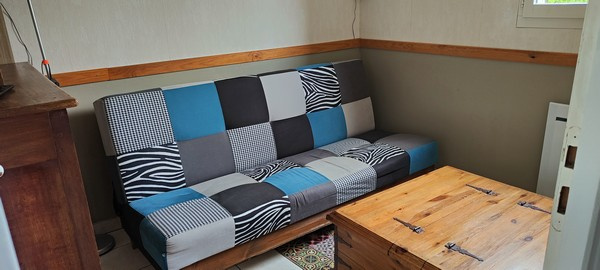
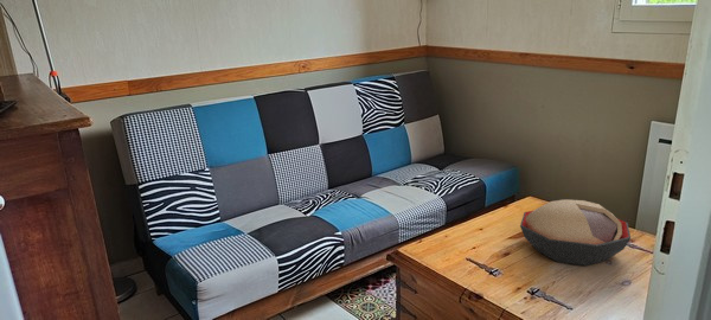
+ decorative bowl (572, 226)
